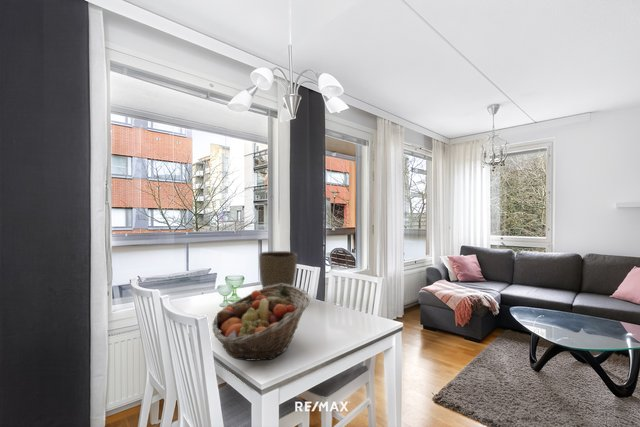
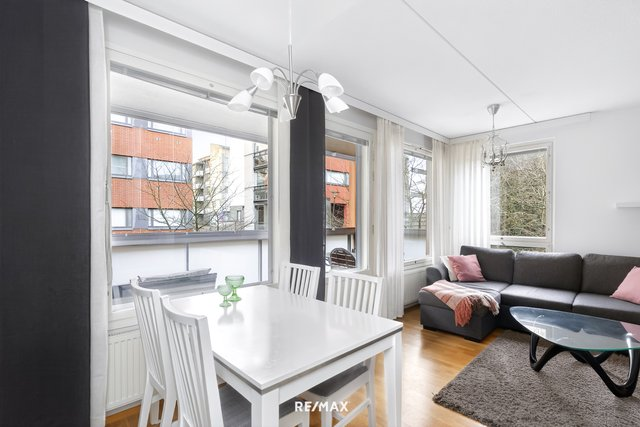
- vase (278, 275)
- fruit basket (261, 317)
